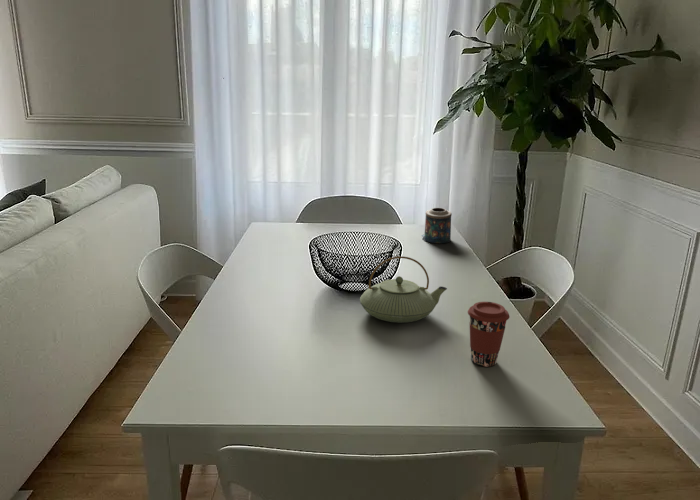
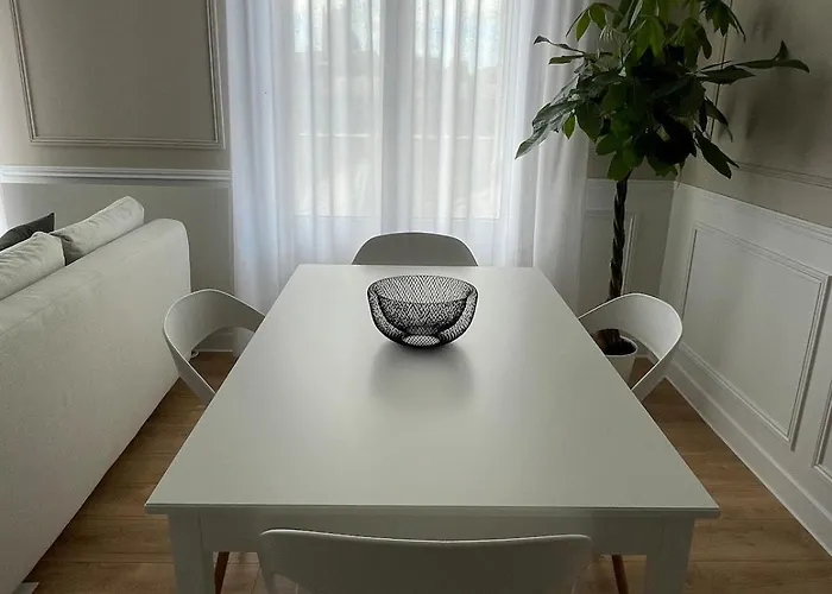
- candle (435, 223)
- coffee cup (486, 334)
- teapot (404, 285)
